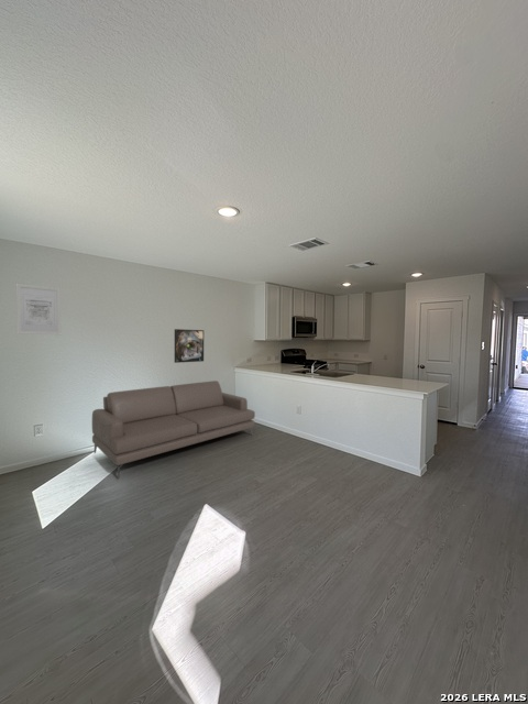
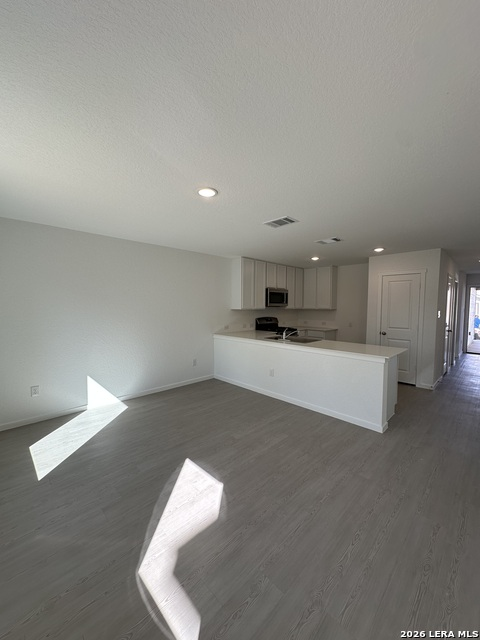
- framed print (189, 345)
- wall art (38, 310)
- sofa (179, 416)
